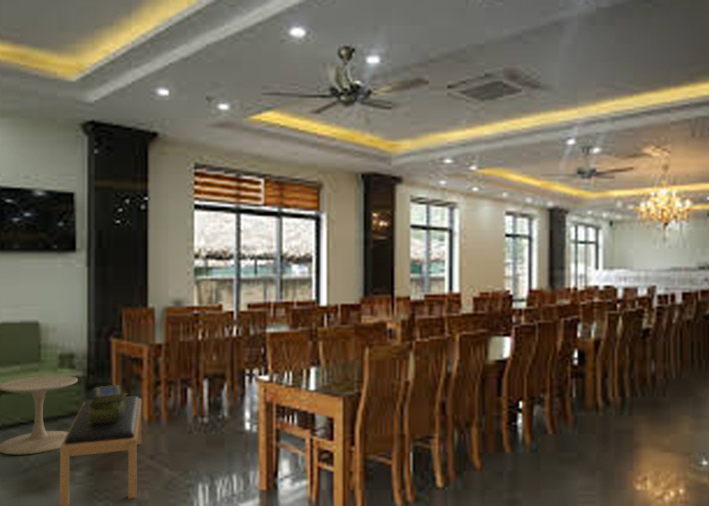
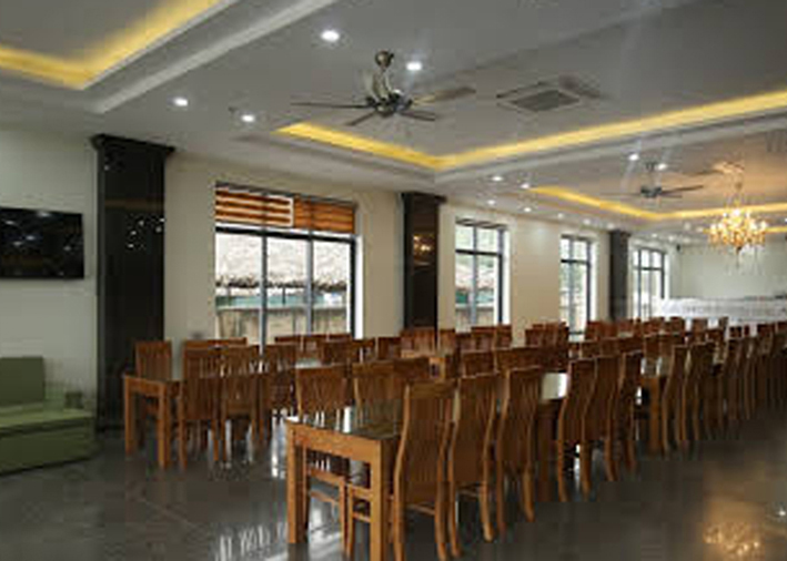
- stack of books (108, 403)
- side table (38, 412)
- bench (106, 441)
